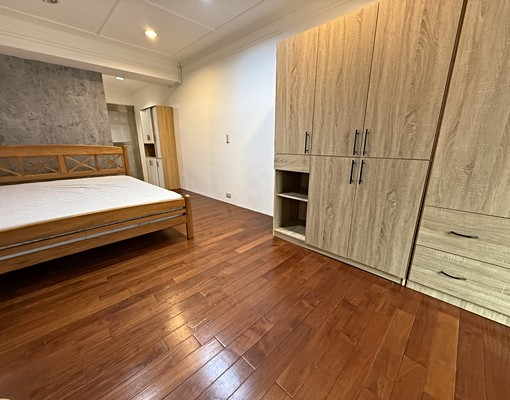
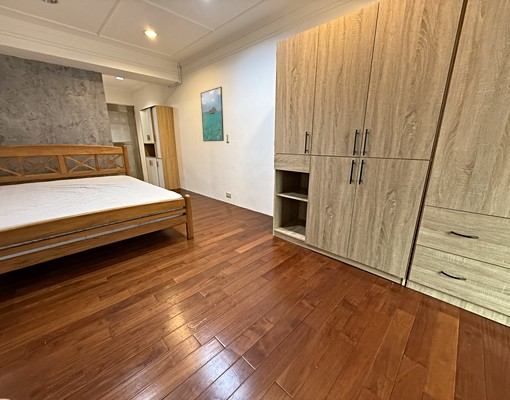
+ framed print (211, 116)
